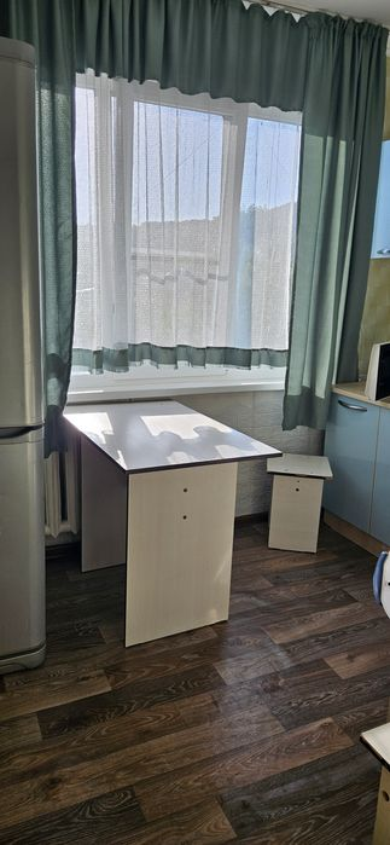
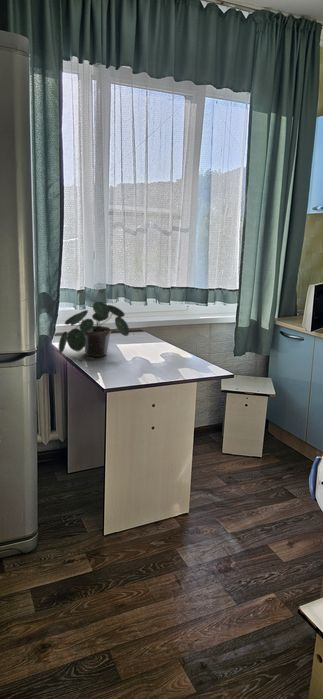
+ potted plant (93, 327)
